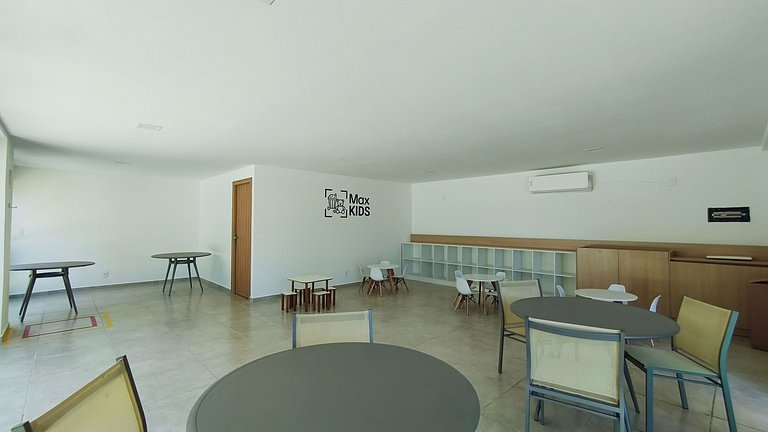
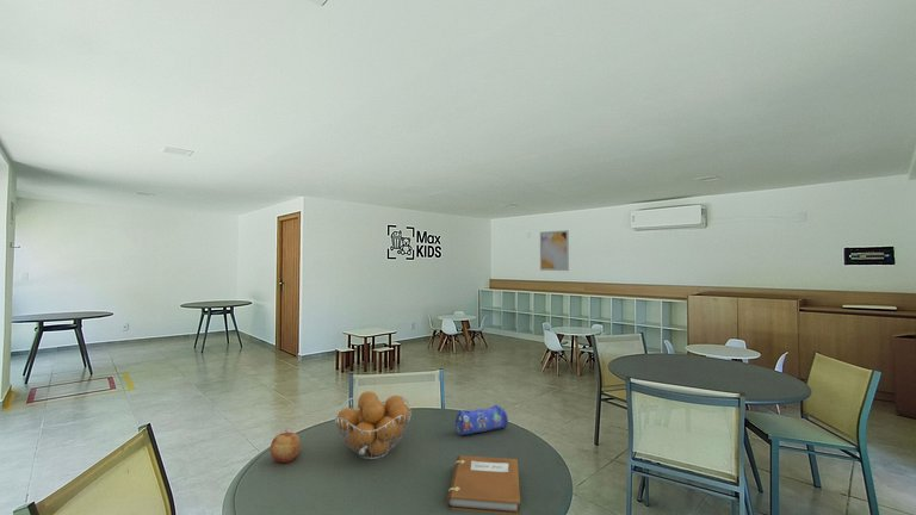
+ fruit basket (373, 423)
+ pencil case (481, 418)
+ notebook (484, 480)
+ apple (285, 445)
+ wall art (553, 250)
